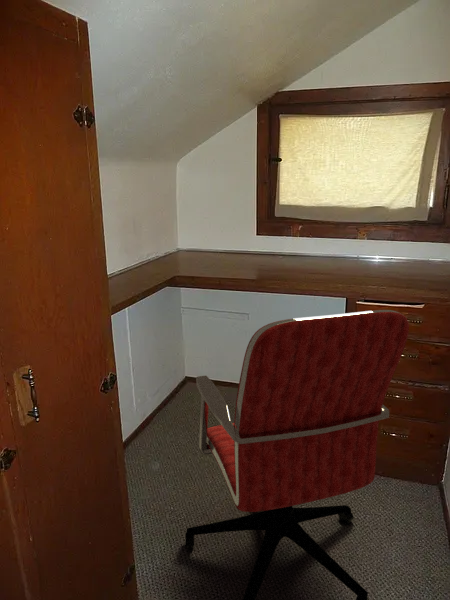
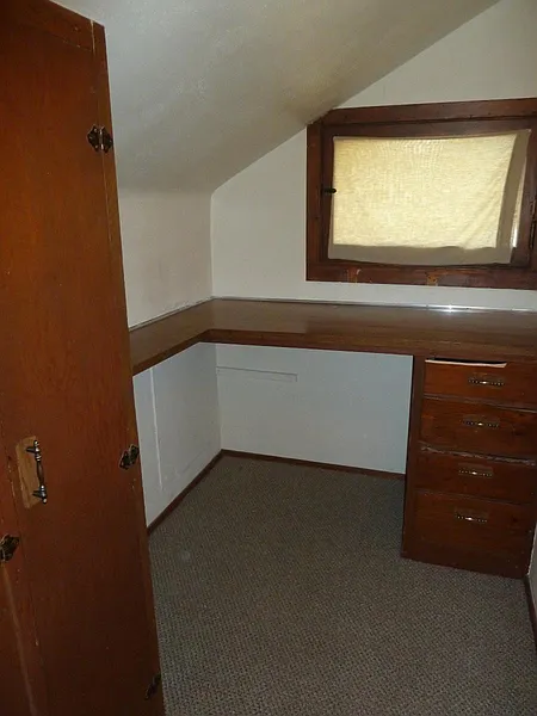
- office chair (283, 430)
